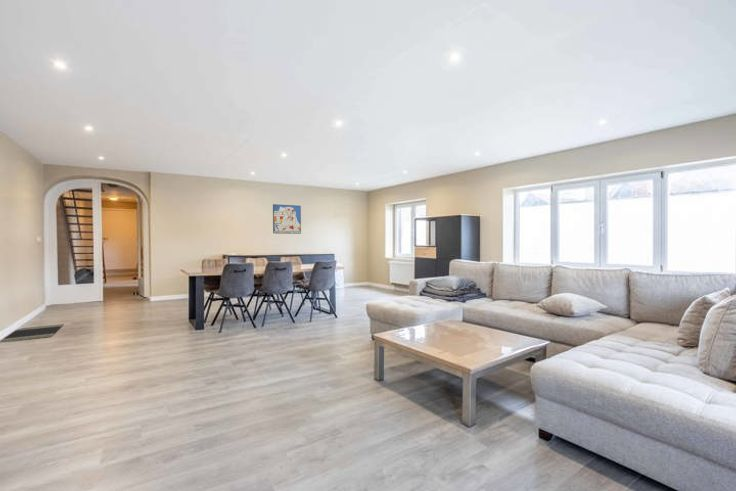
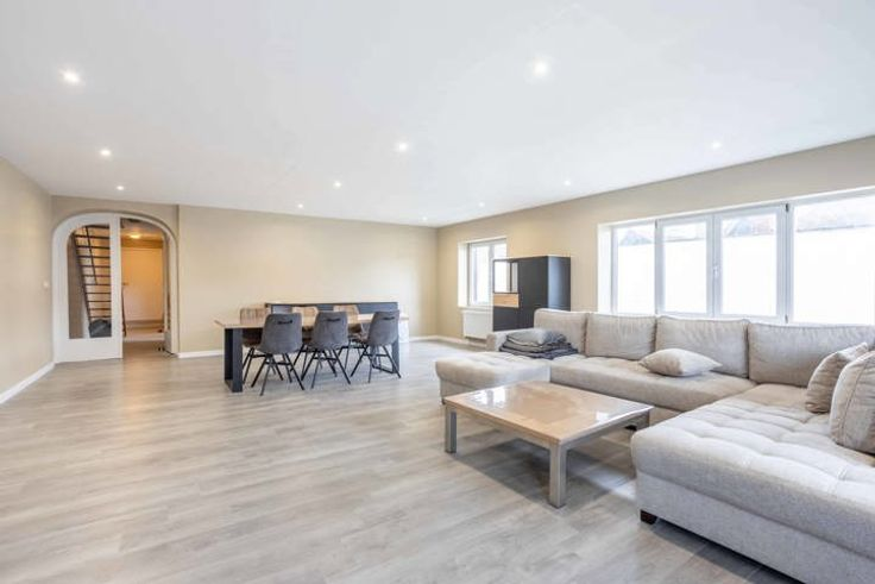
- doormat (34, 332)
- wall art (287, 219)
